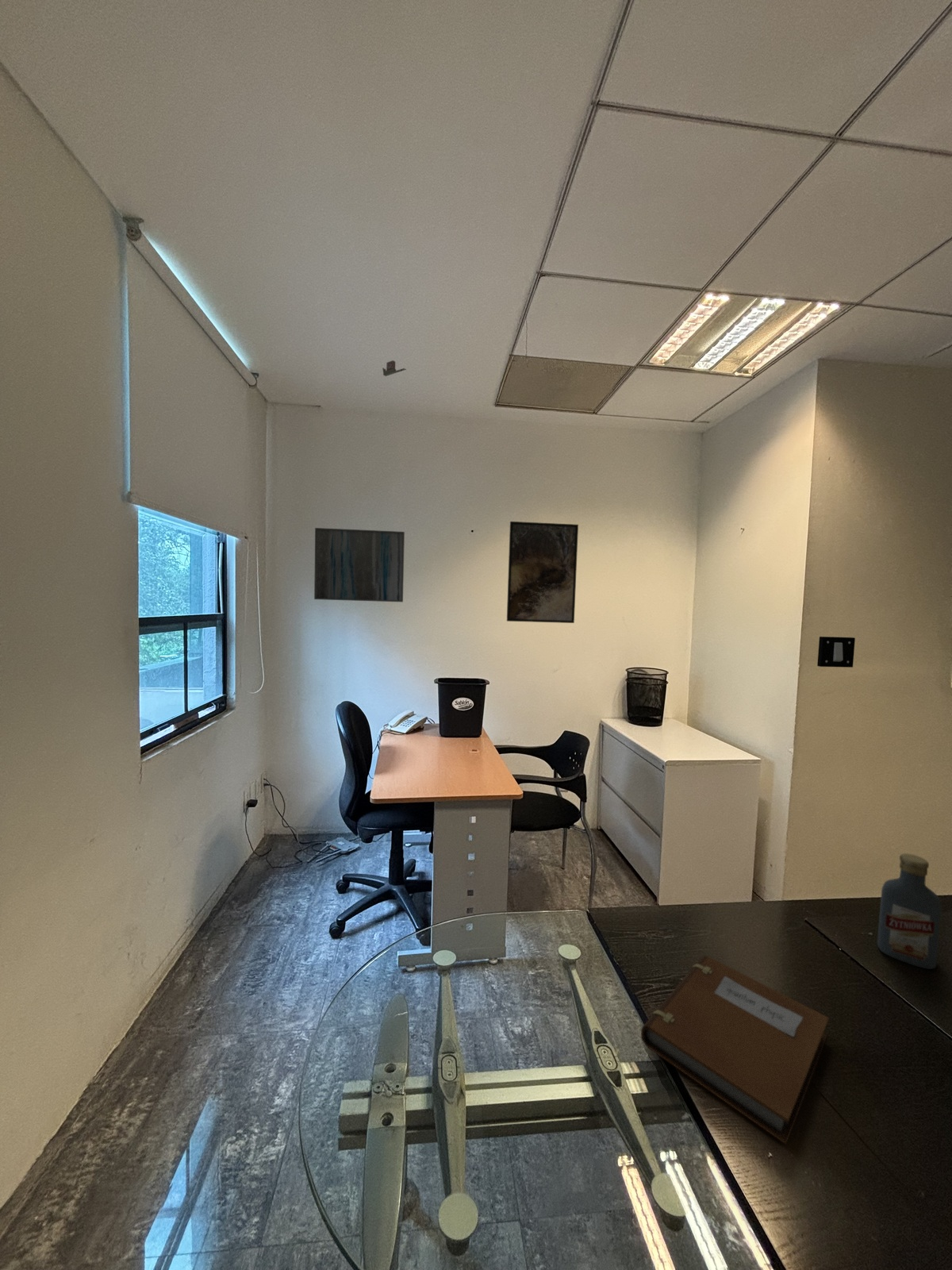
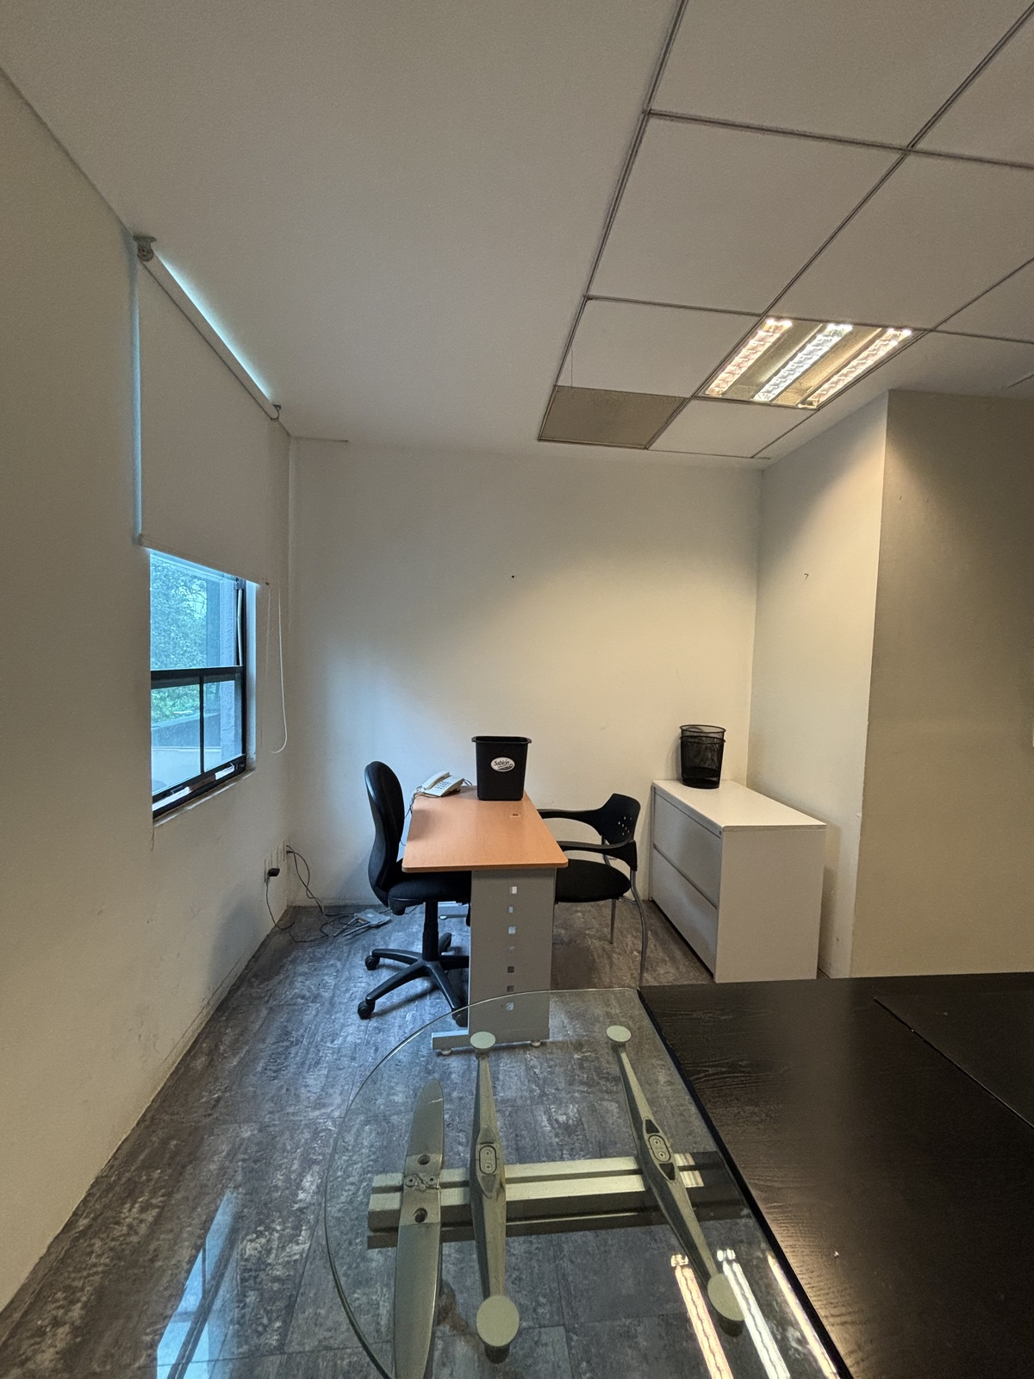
- tape dispenser (394, 367)
- wall art (359, 565)
- light switch (837, 652)
- vodka (909, 907)
- notebook (736, 1027)
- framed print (542, 572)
